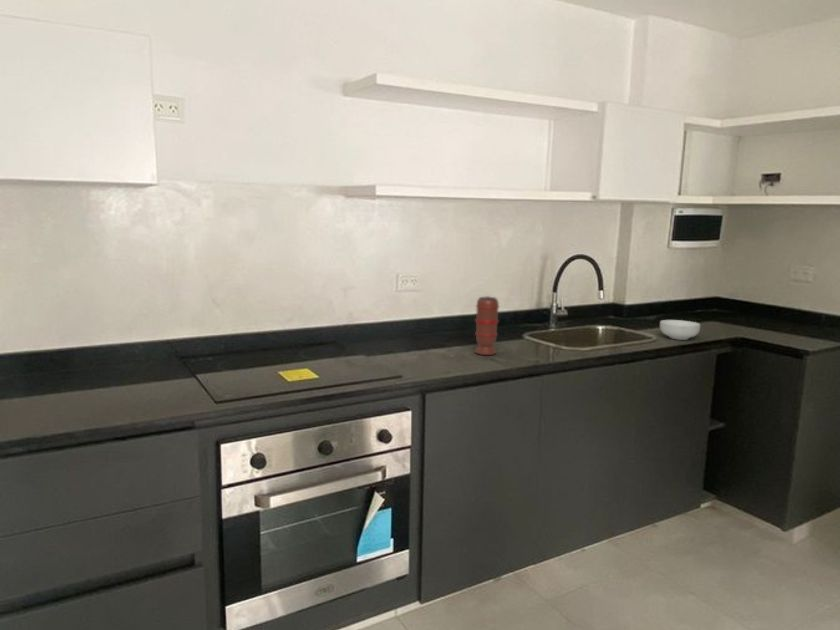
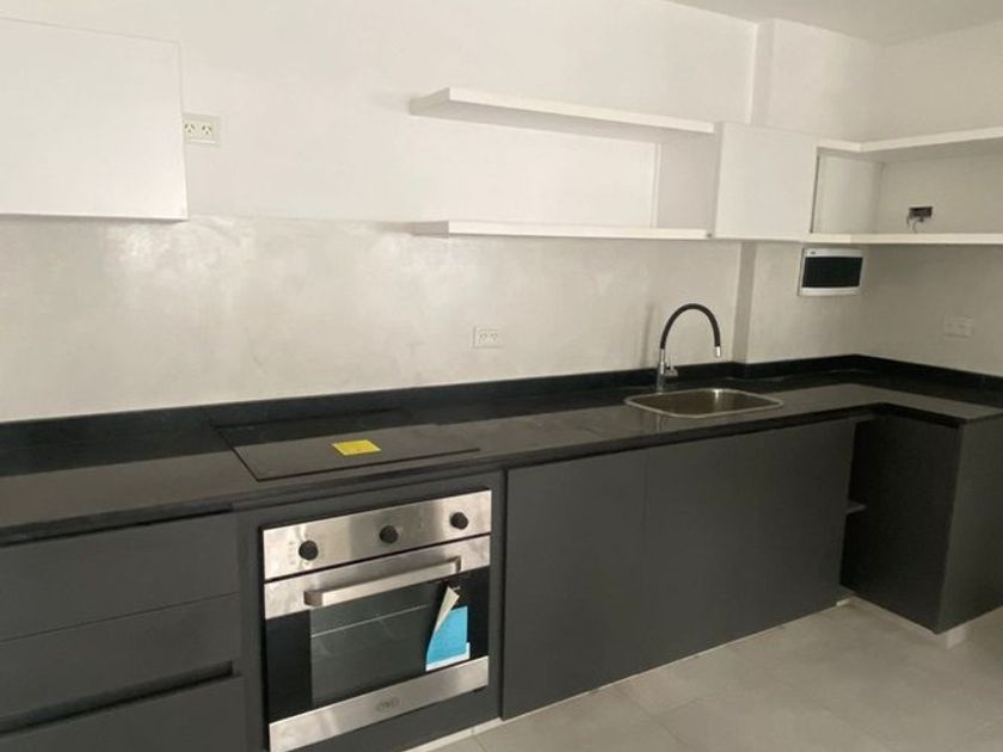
- cereal bowl (679, 330)
- spice grinder (486, 325)
